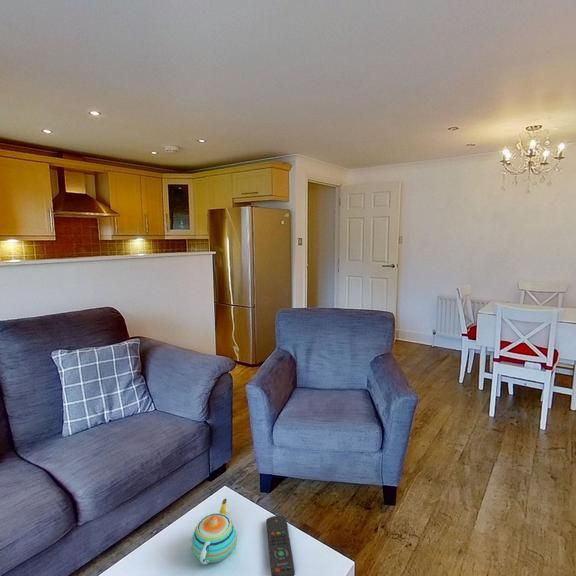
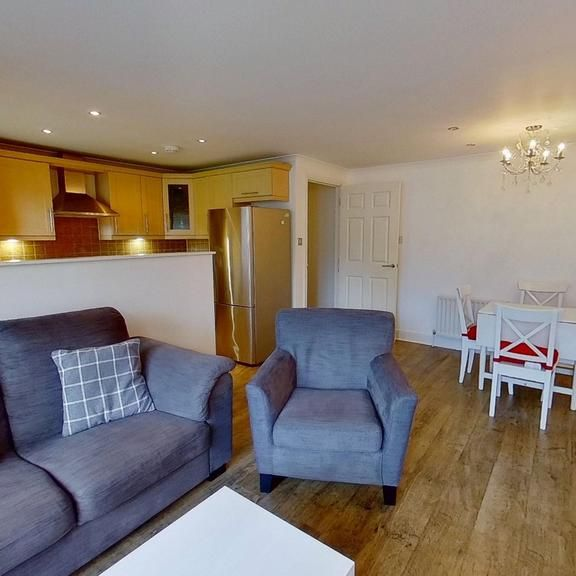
- teapot (215, 532)
- remote control (279, 544)
